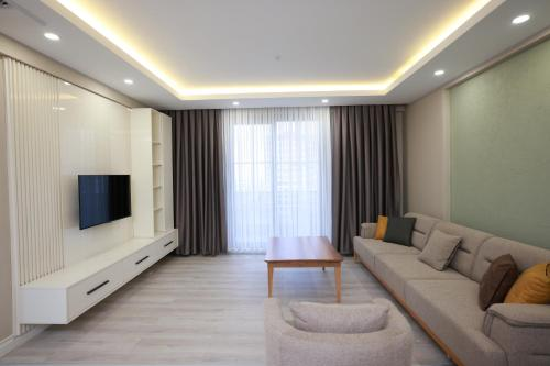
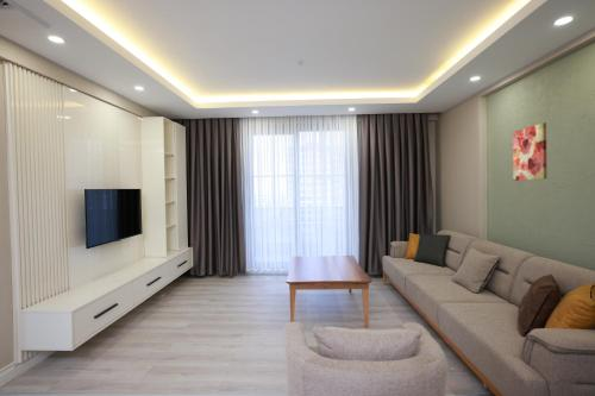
+ wall art (528, 153)
